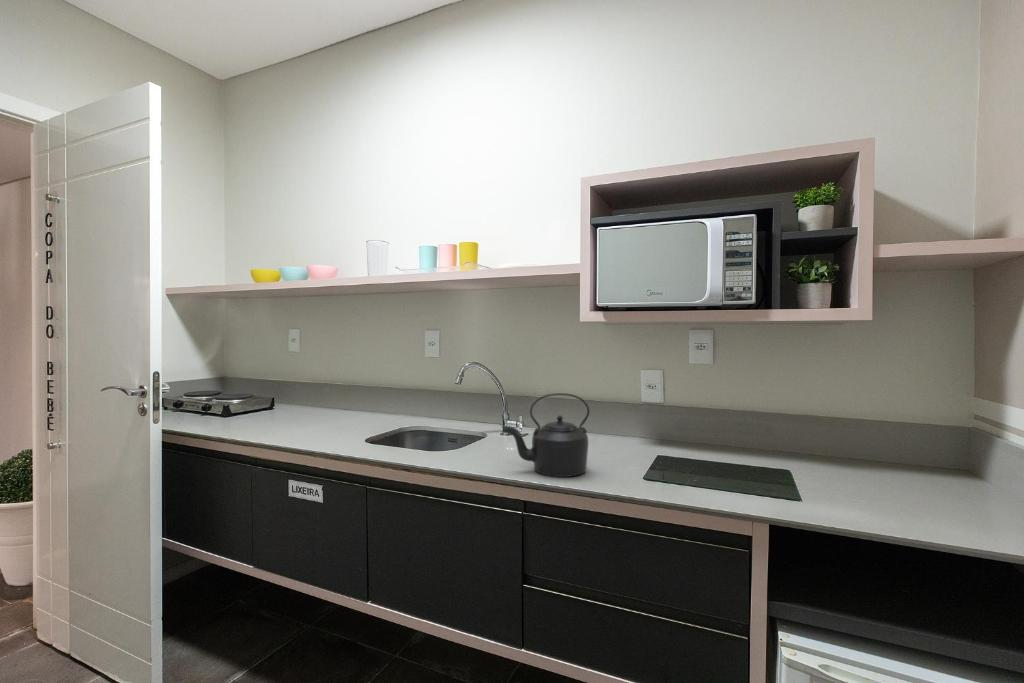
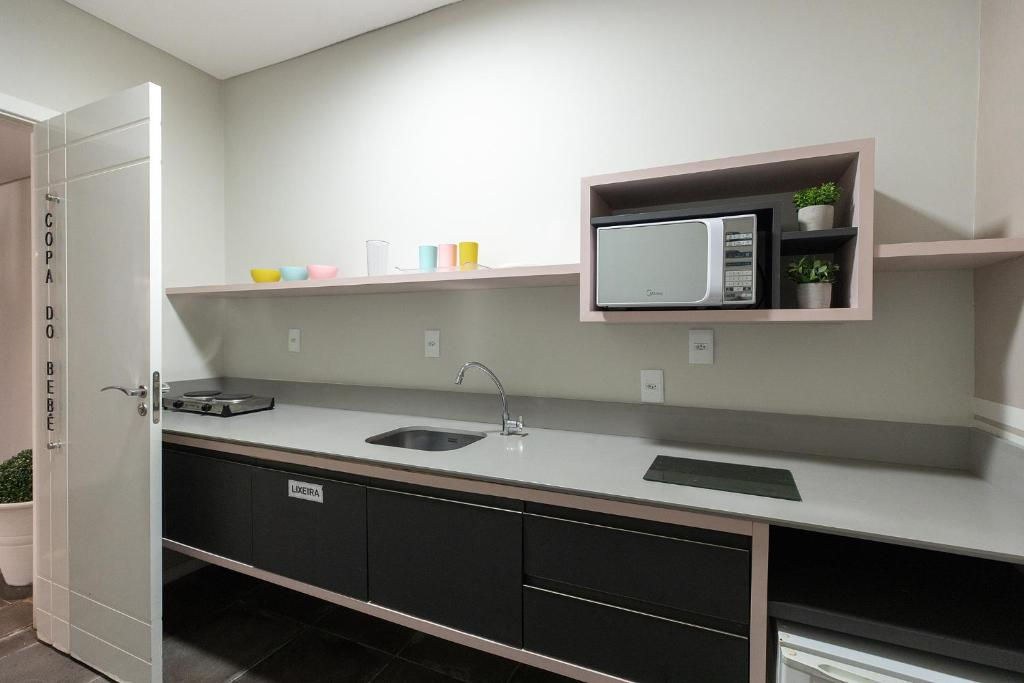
- kettle (545, 431)
